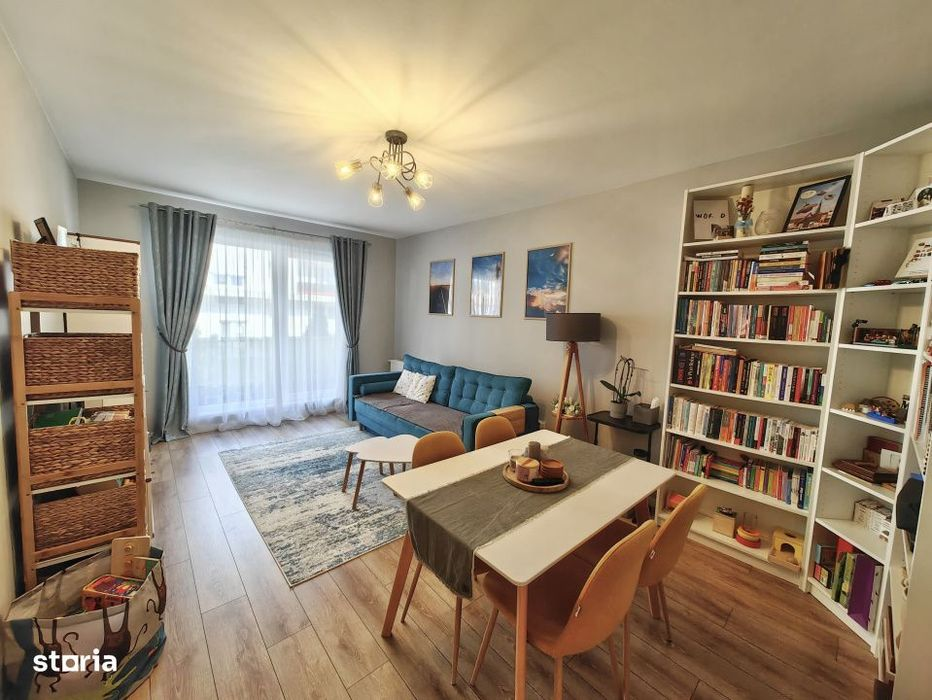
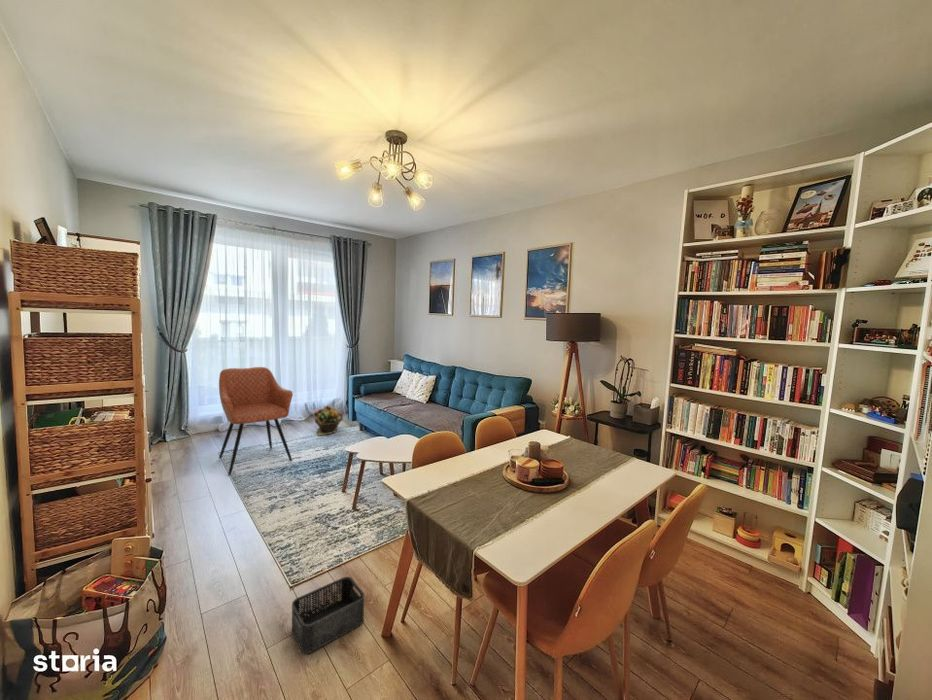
+ armchair (253, 415)
+ potted plant (329, 418)
+ storage bin (328, 612)
